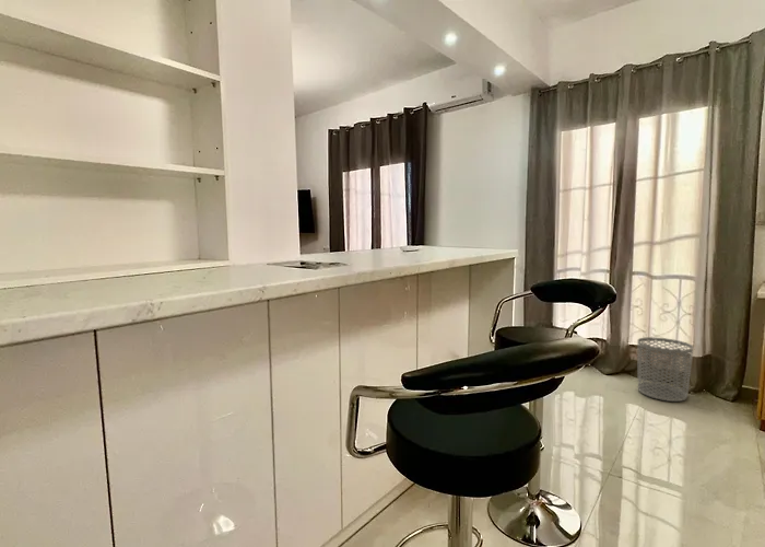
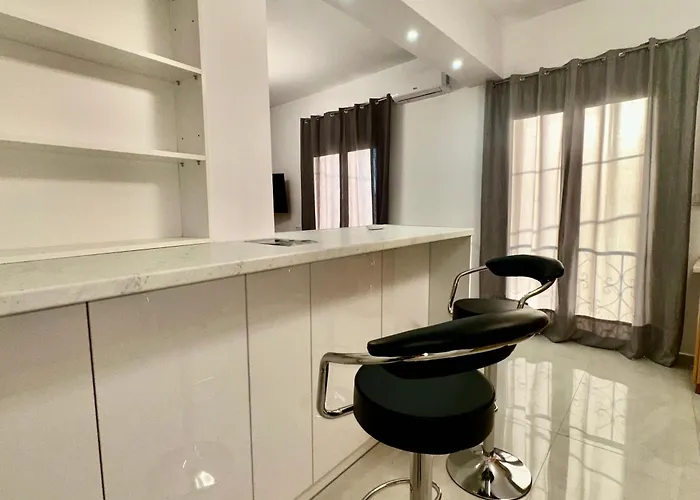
- waste bin (662, 368)
